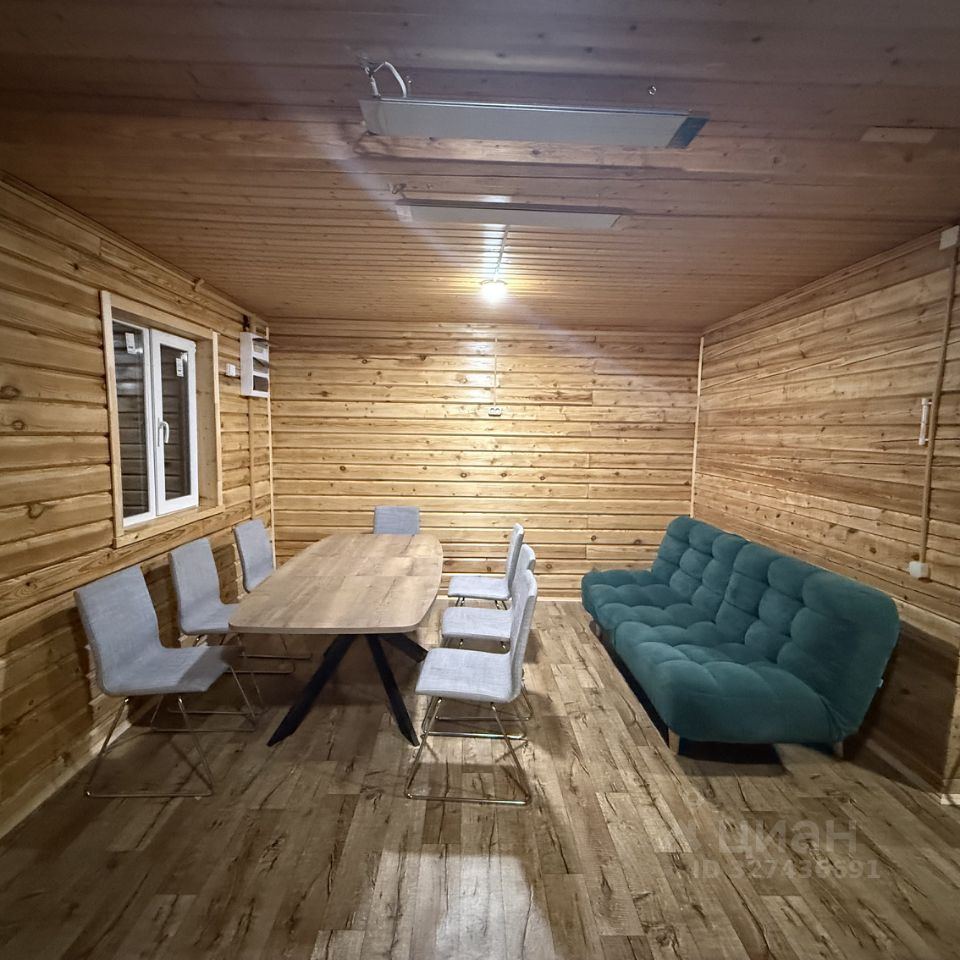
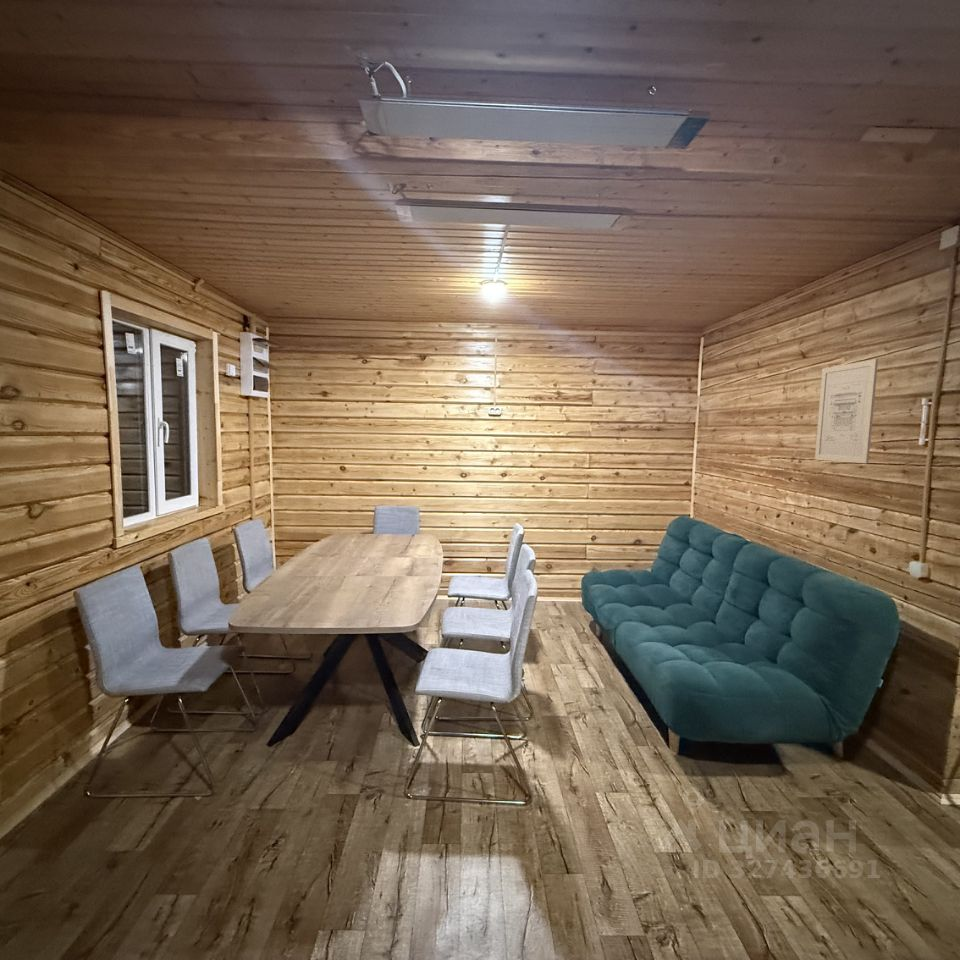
+ wall art (844, 413)
